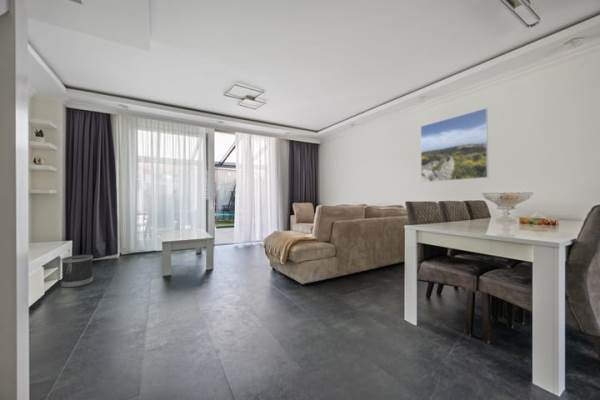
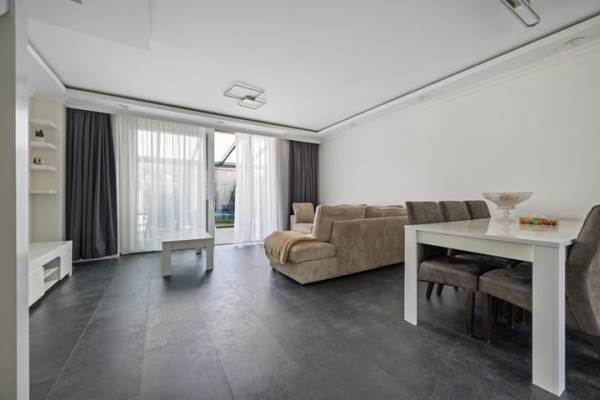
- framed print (450, 149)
- wastebasket (77, 270)
